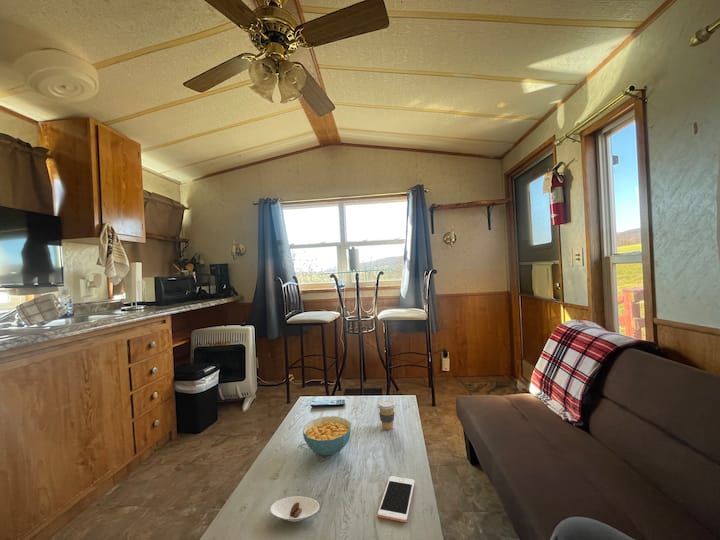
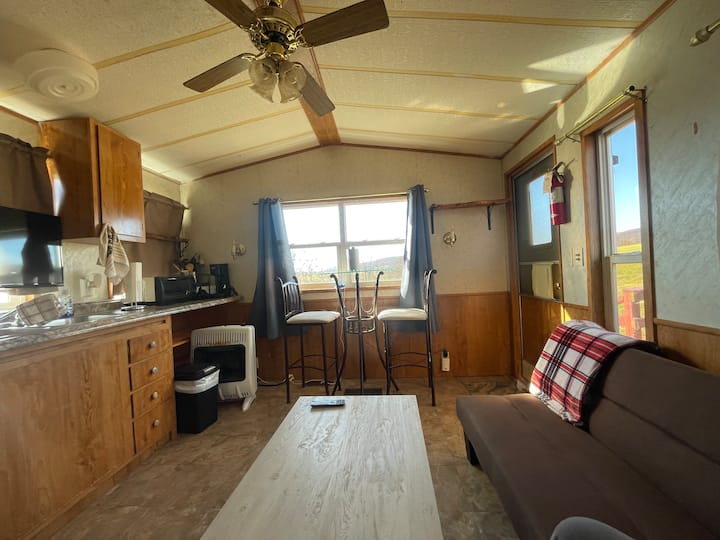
- saucer (295, 510)
- cell phone (397, 496)
- coffee cup (386, 415)
- cereal bowl (327, 439)
